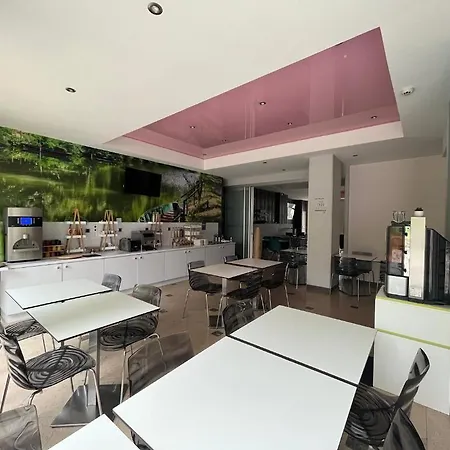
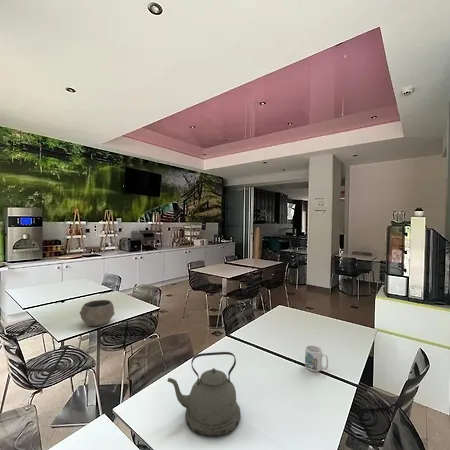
+ kettle (210, 385)
+ mug (316, 359)
+ bowl (97, 313)
